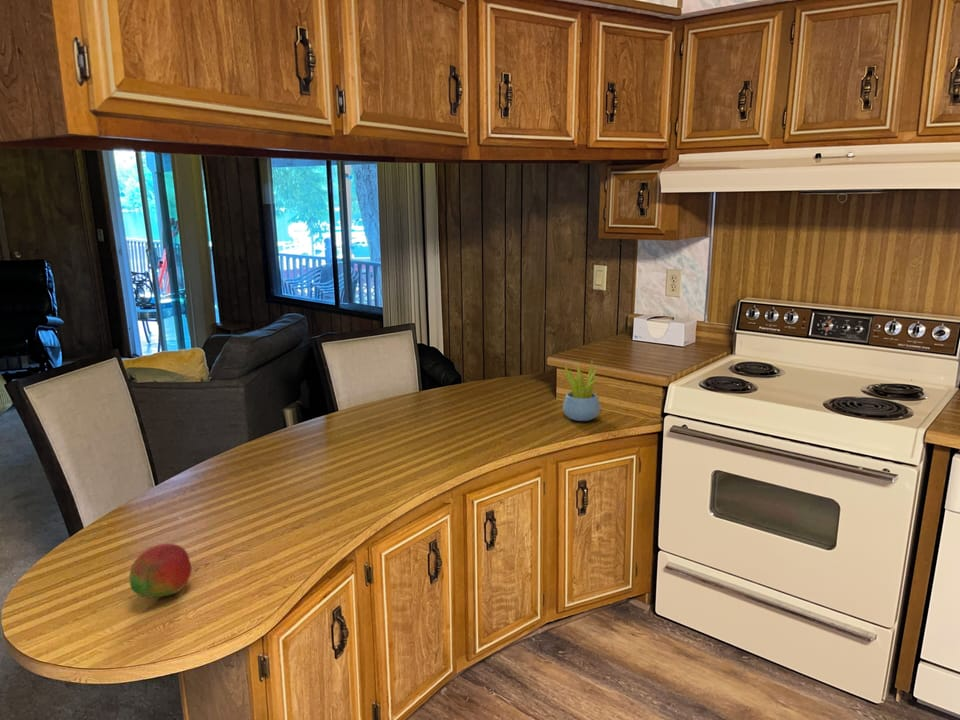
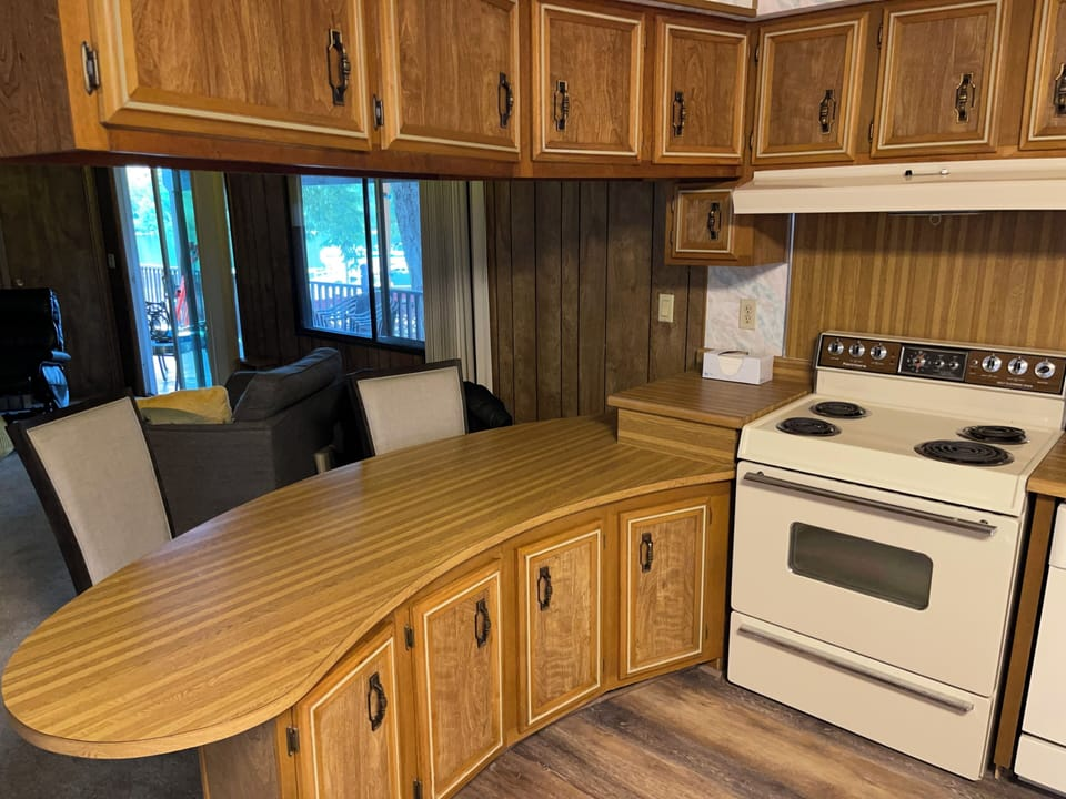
- fruit (159, 571)
- succulent plant (582, 390)
